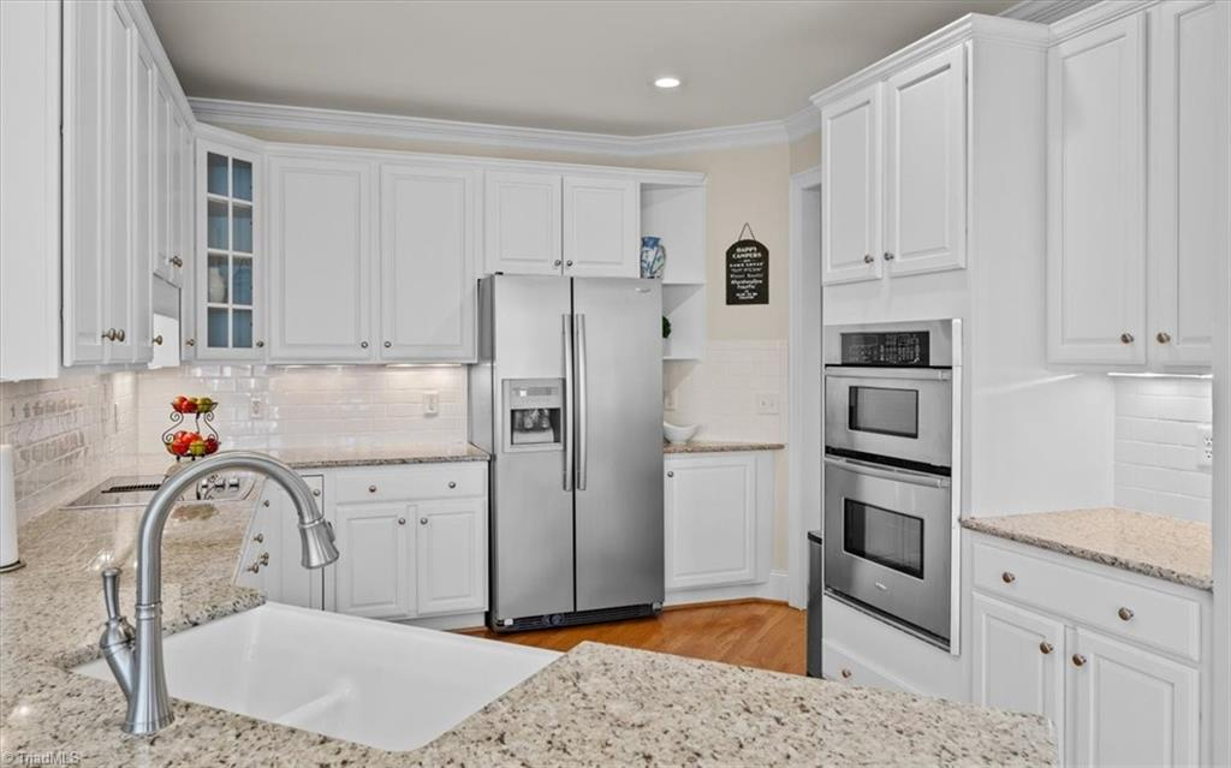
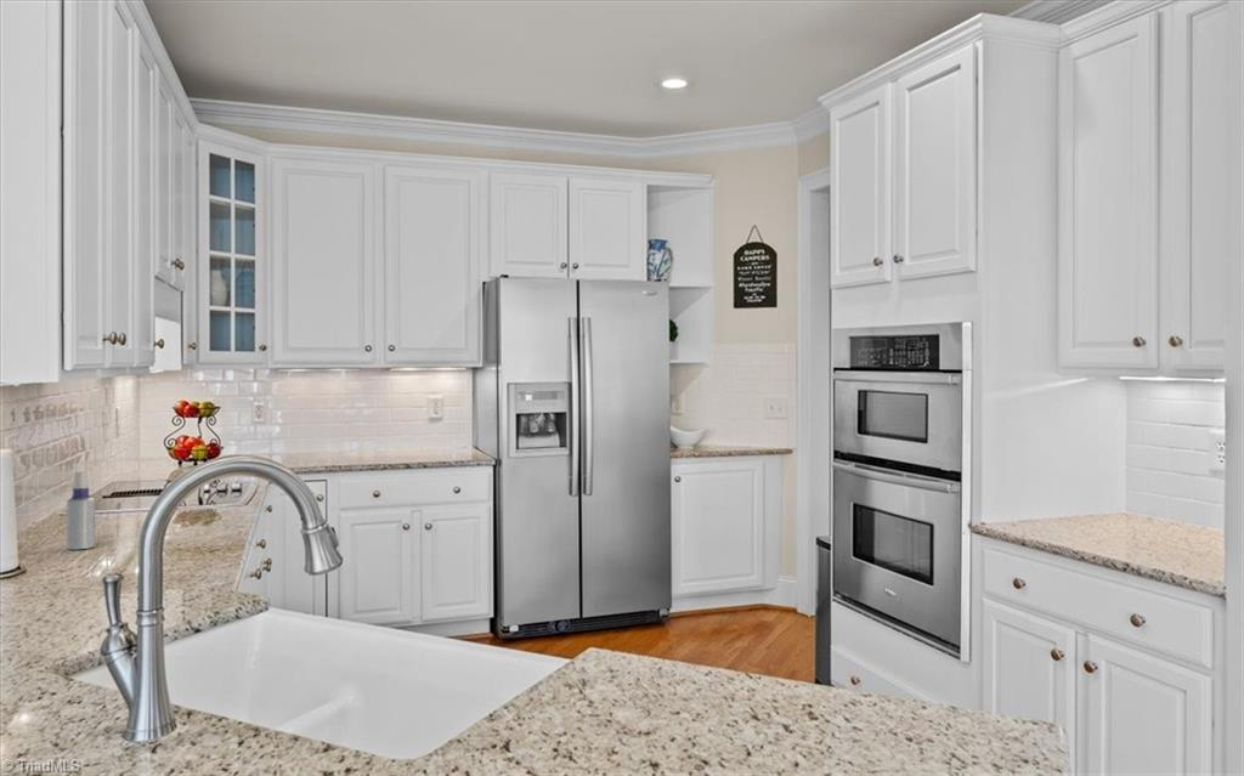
+ spray bottle (80, 509)
